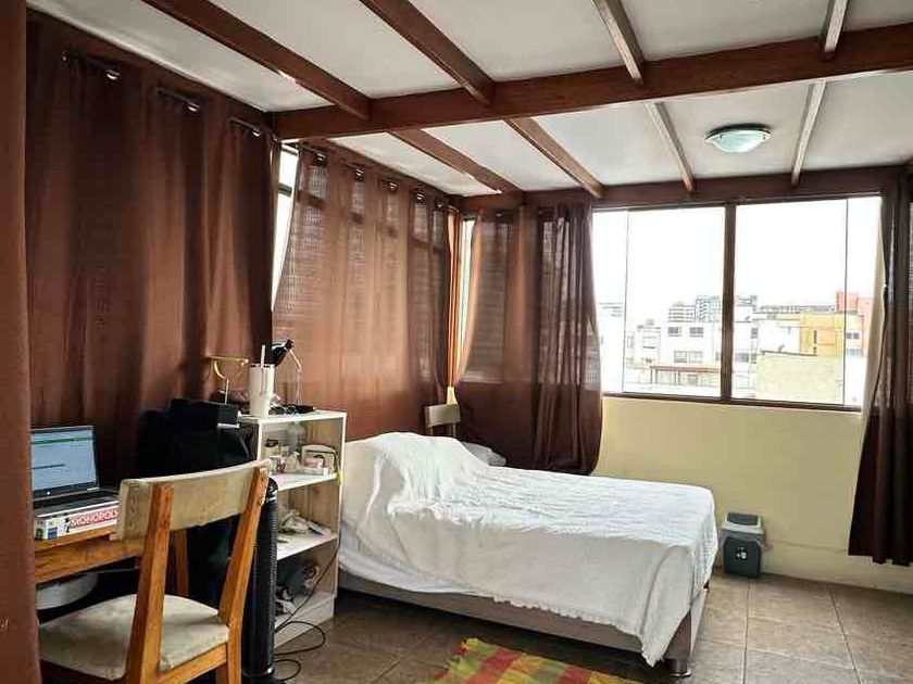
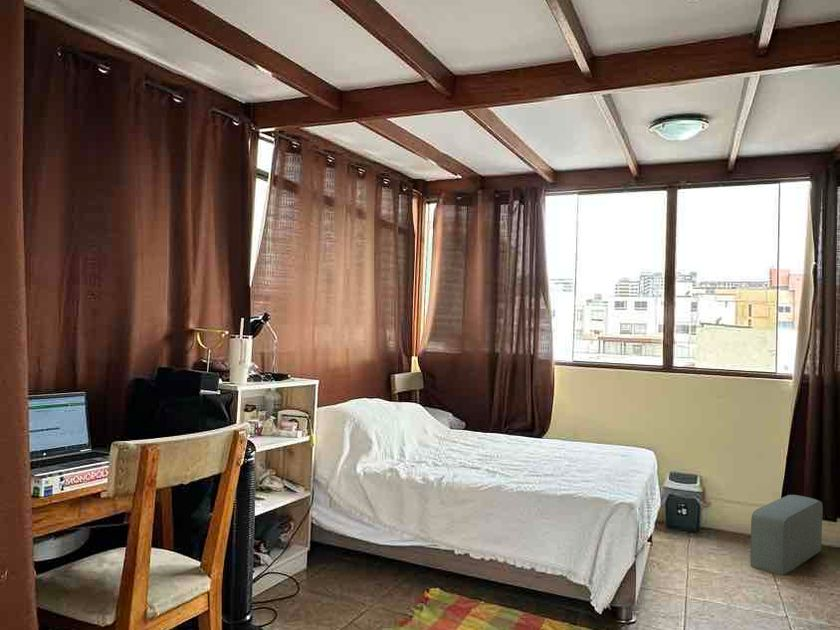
+ pouf (787, 531)
